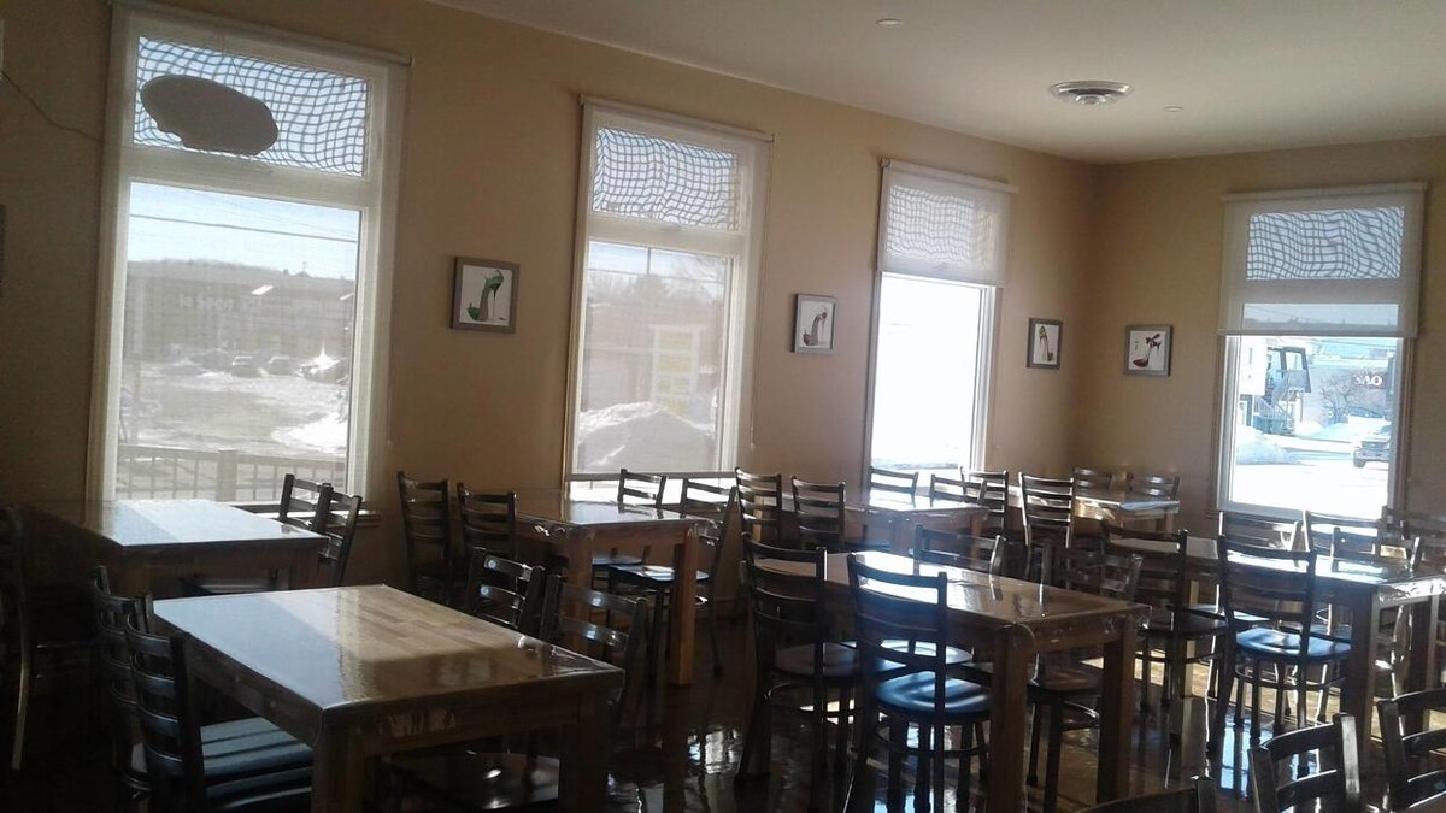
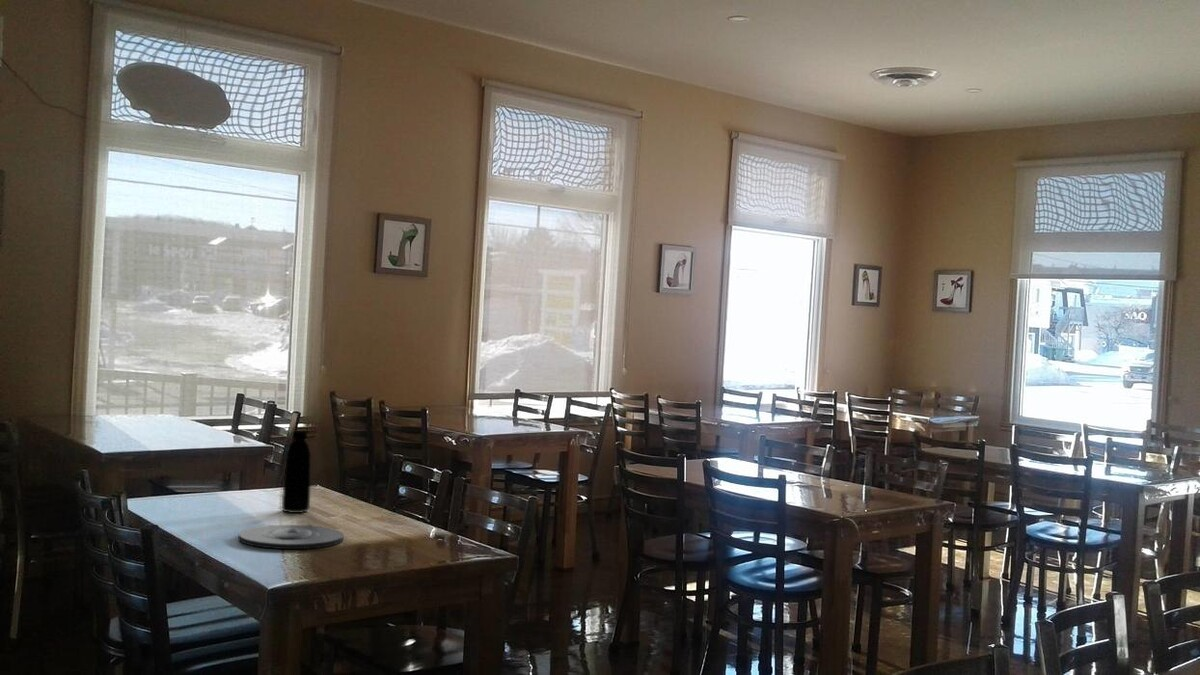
+ bottle (297, 471)
+ plate (291, 533)
